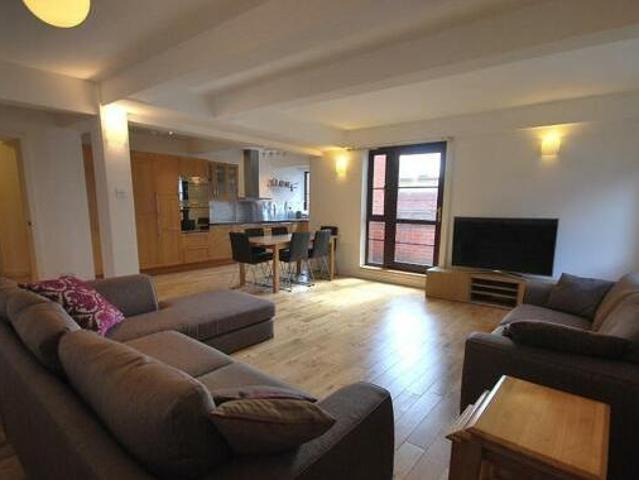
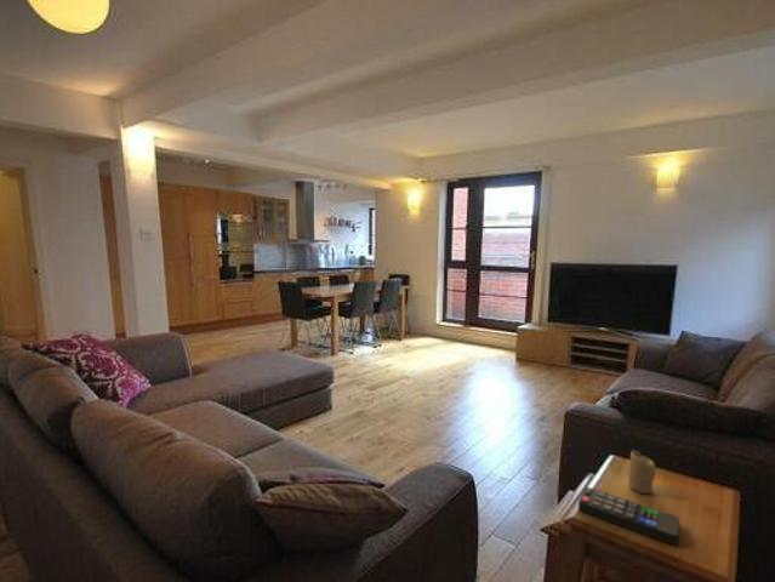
+ remote control (626, 512)
+ candle (642, 470)
